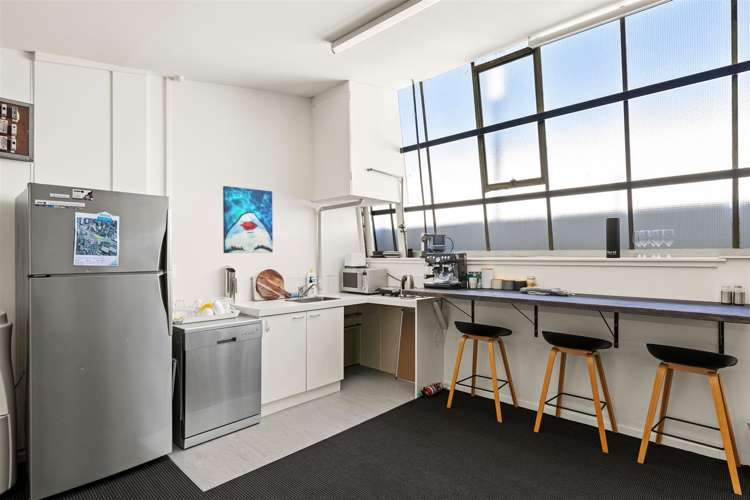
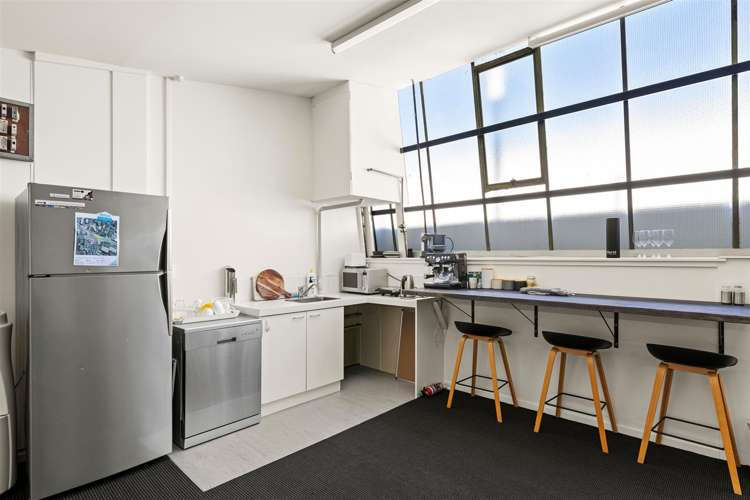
- wall art (248, 220)
